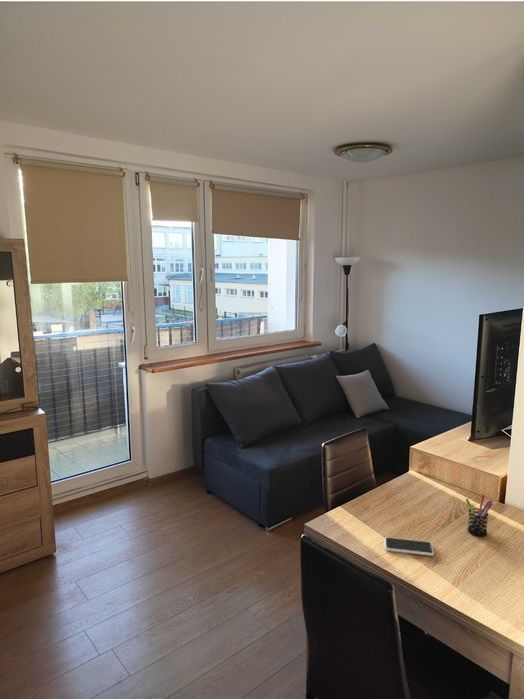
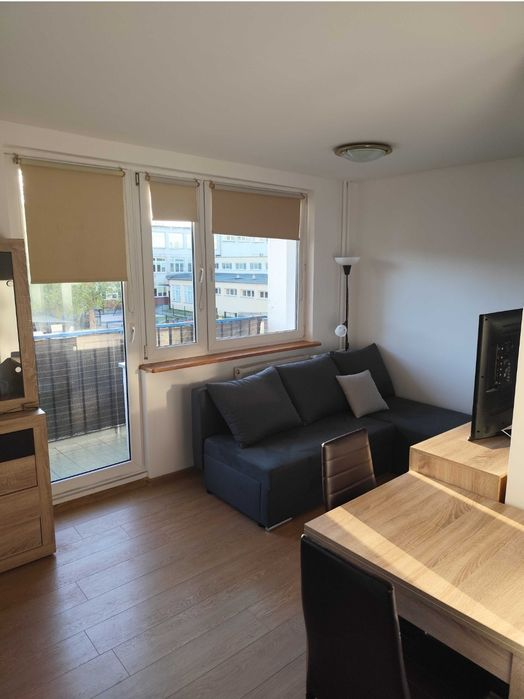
- smartphone (408, 546)
- pen holder (477, 513)
